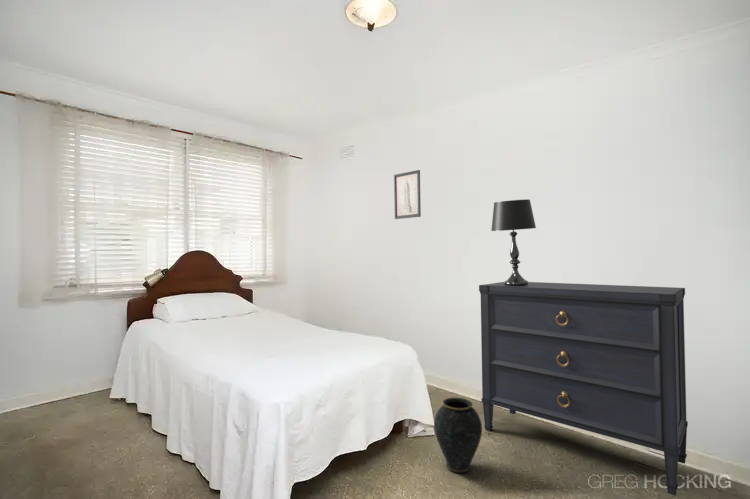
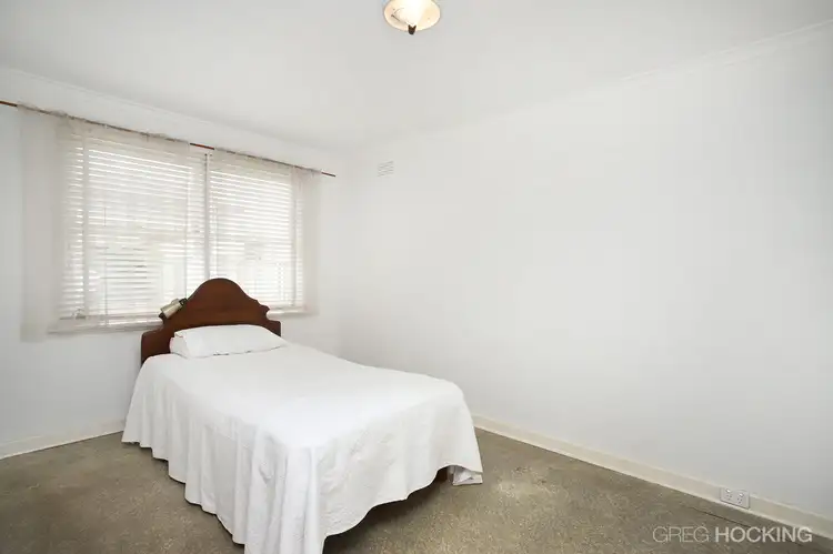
- wall art (407, 195)
- vase (457, 435)
- dresser (575, 366)
- table lamp (515, 243)
